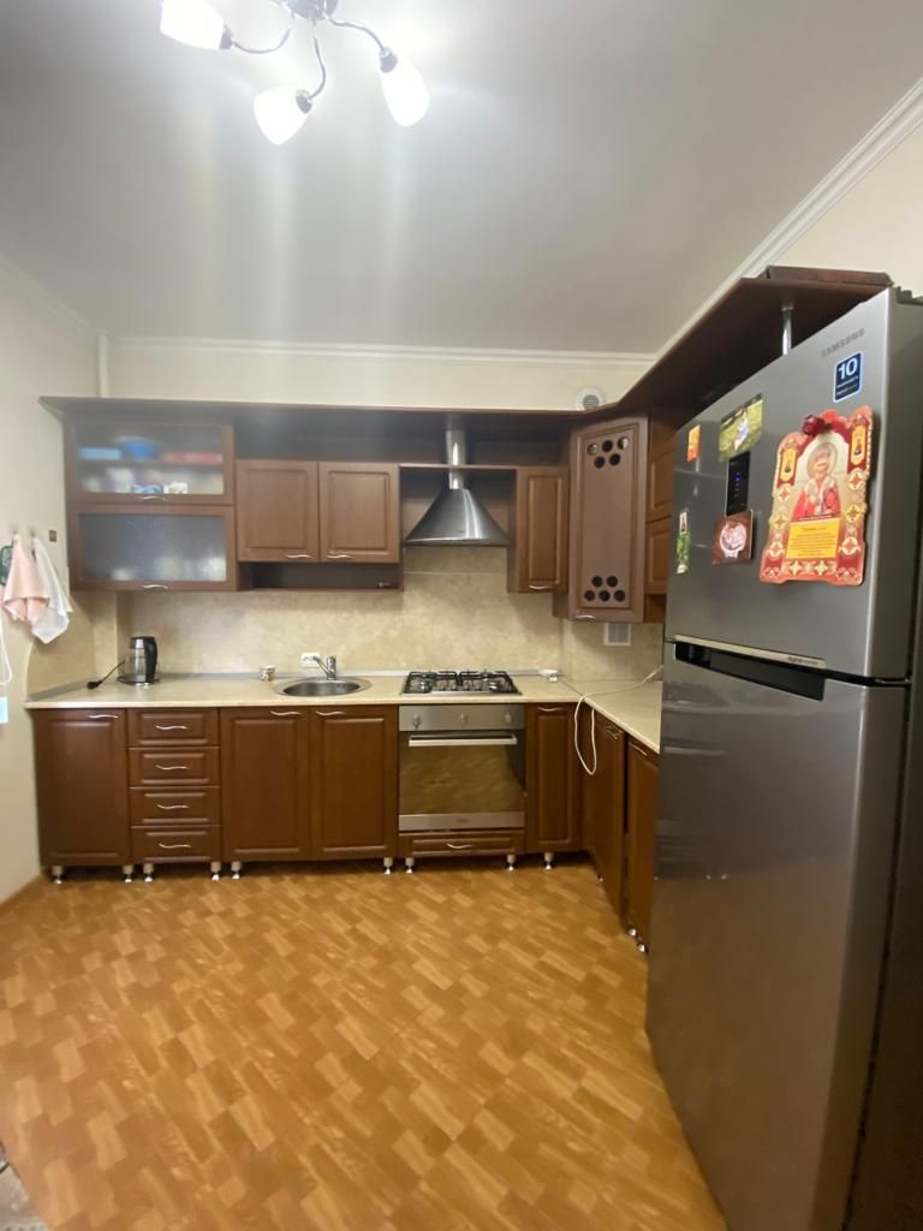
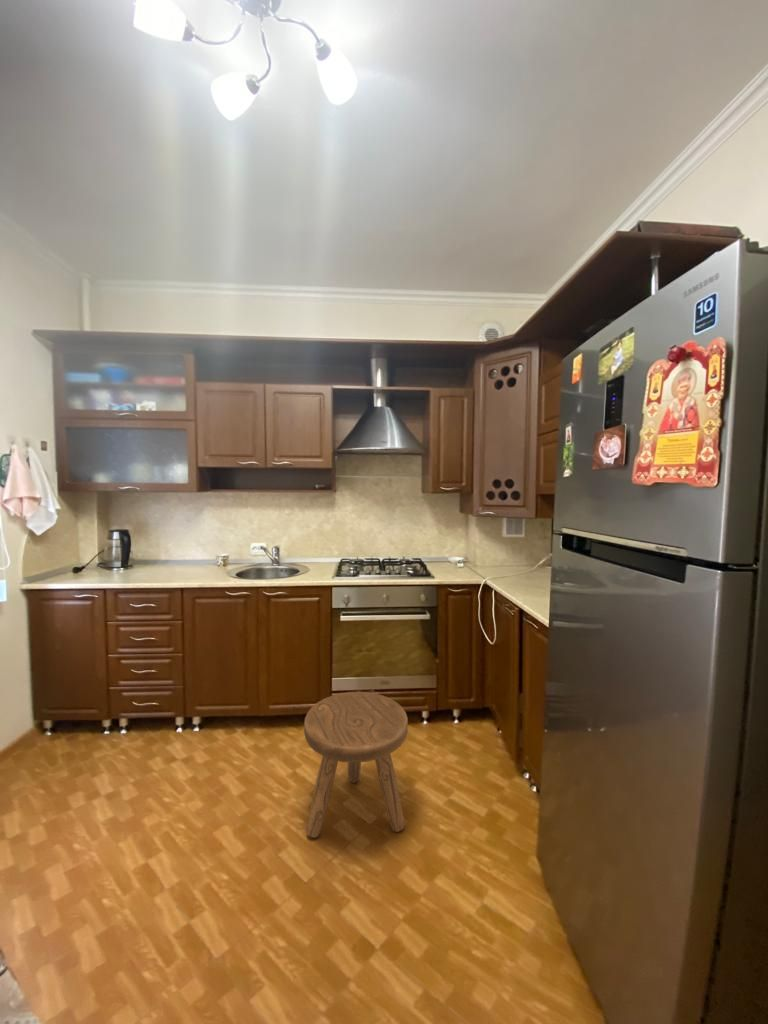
+ stool (355, 764)
